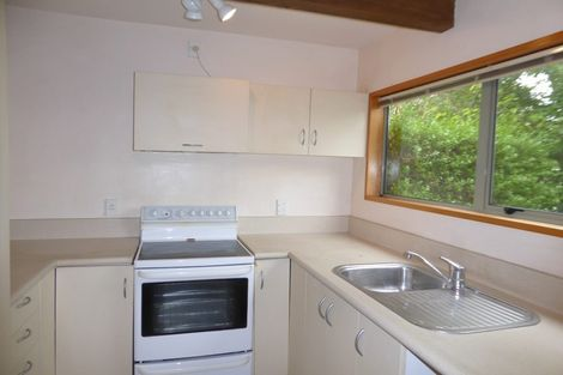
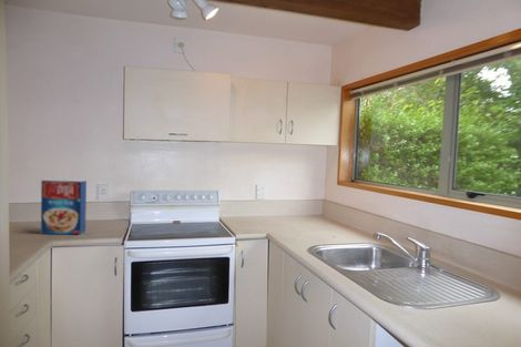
+ cereal box (63, 206)
